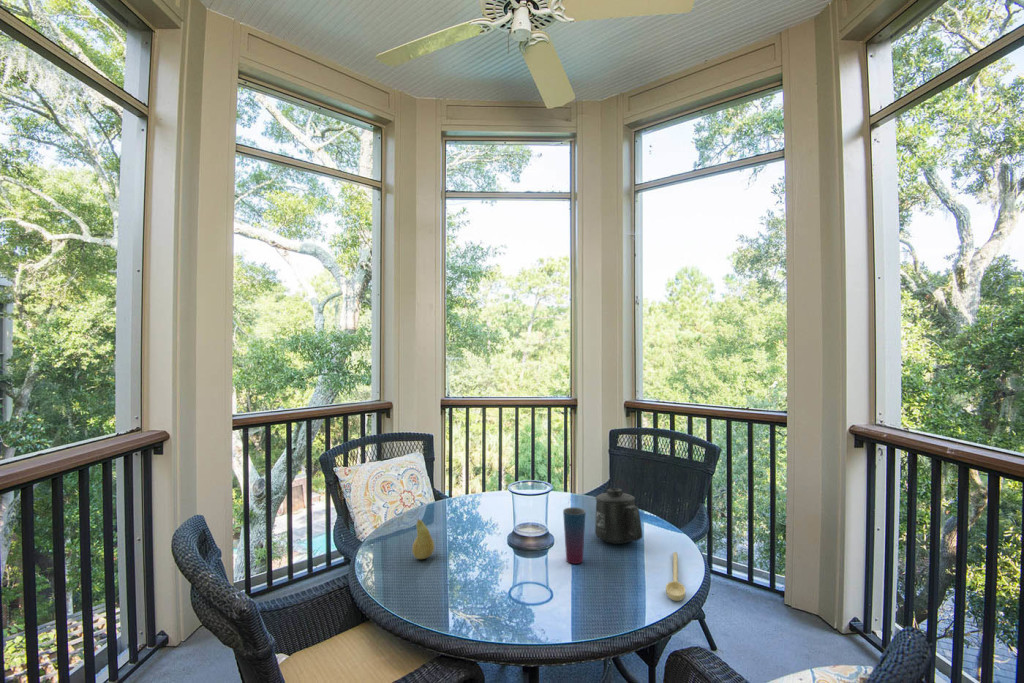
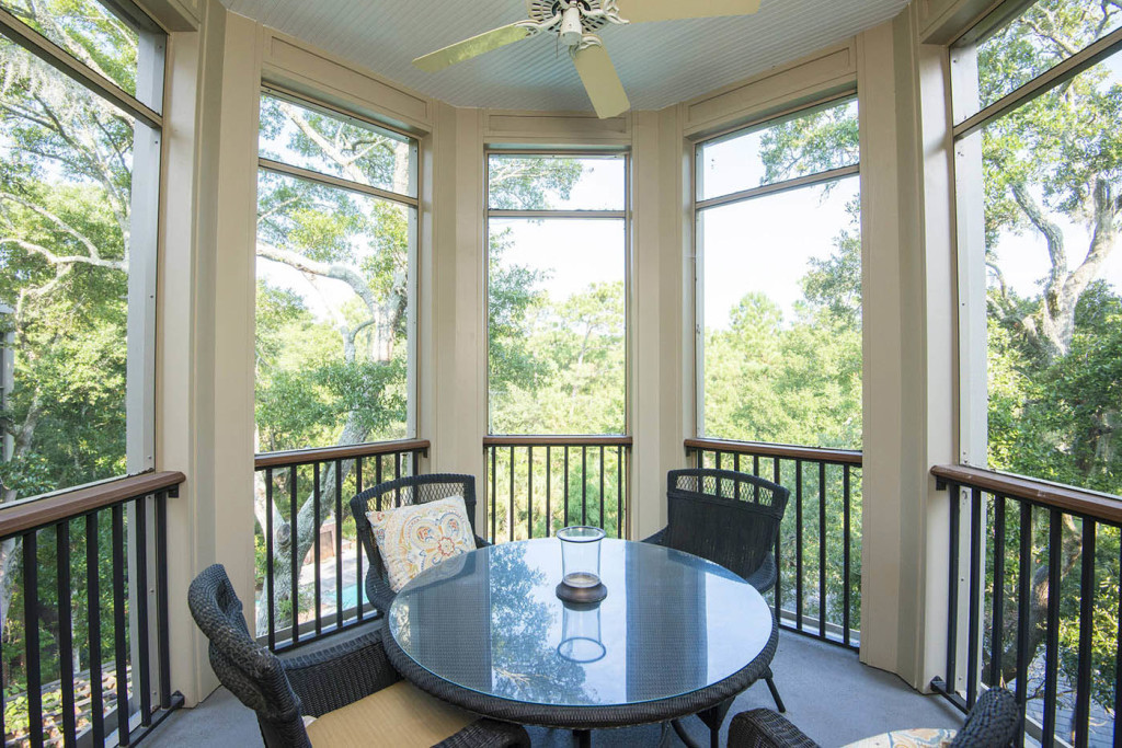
- spoon (675, 573)
- fruit (423, 538)
- mug (621, 515)
- cup (574, 535)
